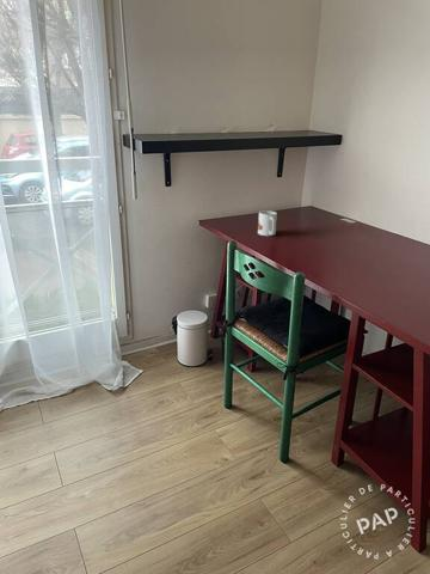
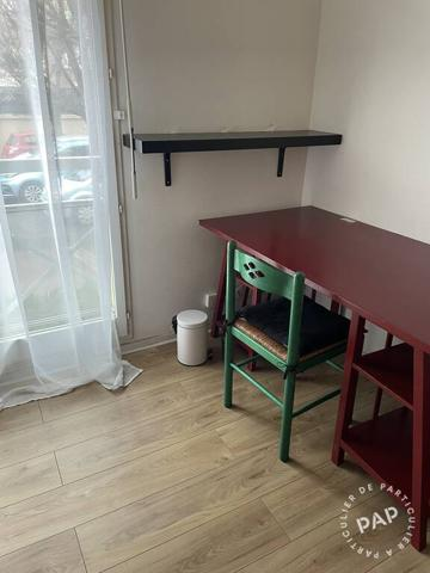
- mug (269, 224)
